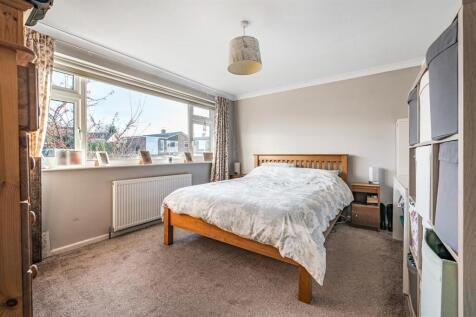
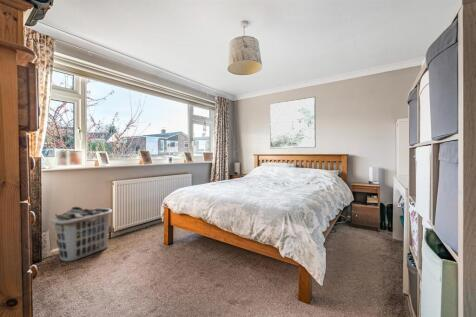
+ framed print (291, 124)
+ clothes hamper (83, 229)
